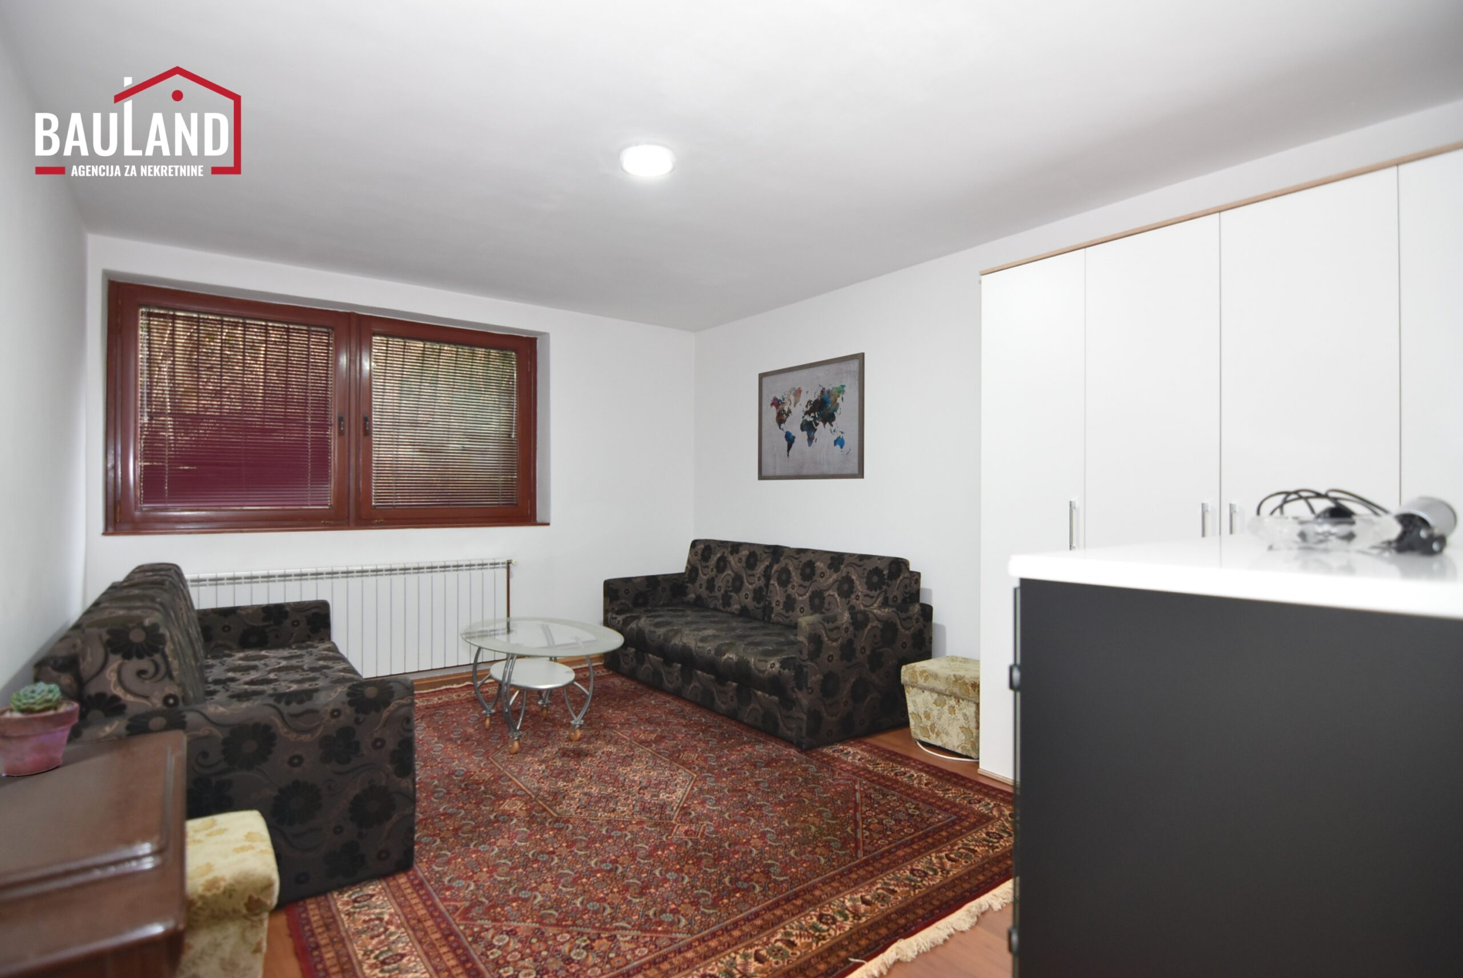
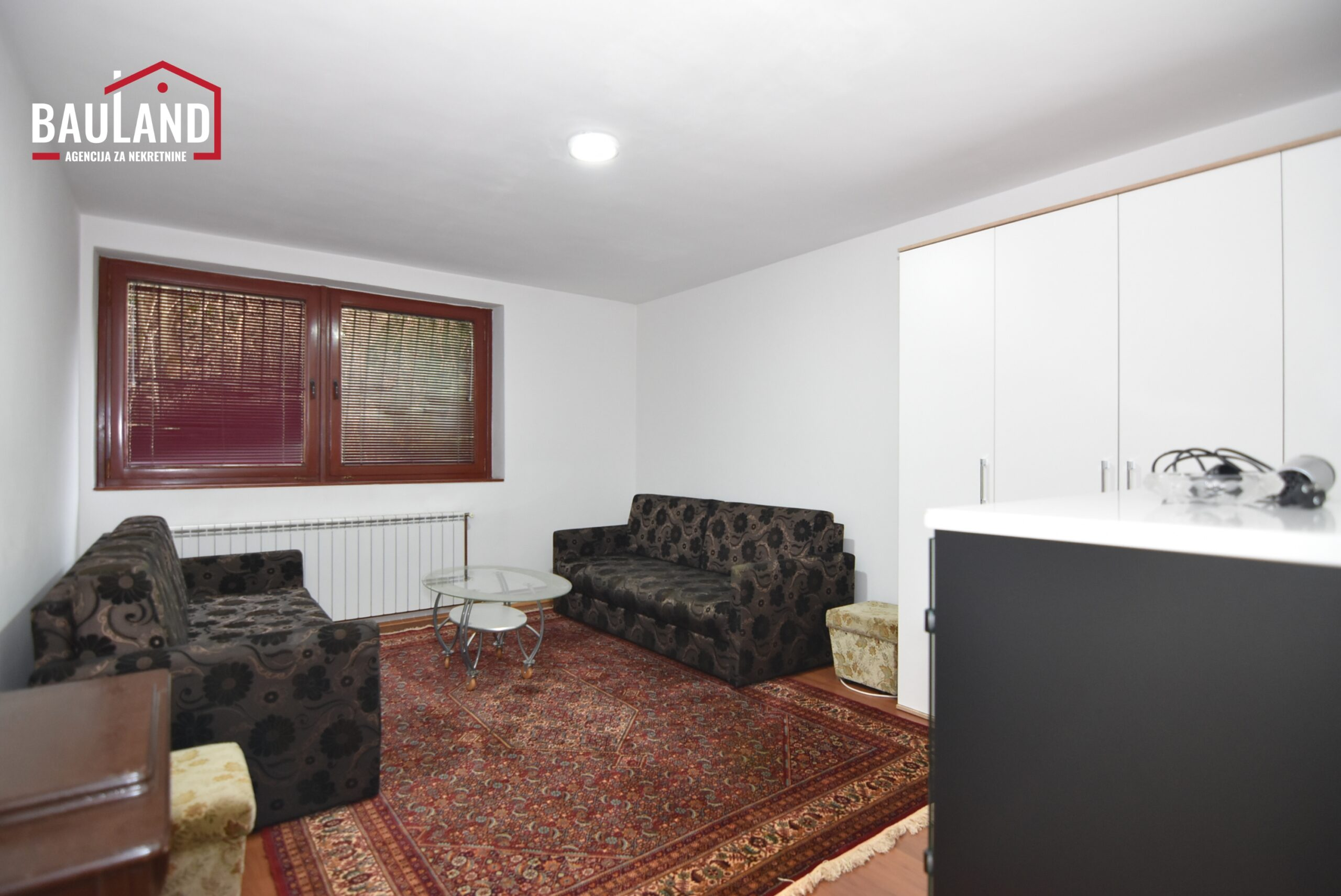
- potted succulent (35, 726)
- wall art (806, 421)
